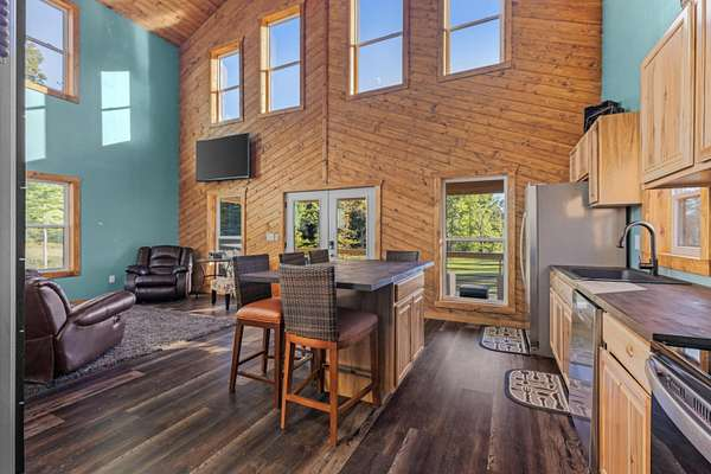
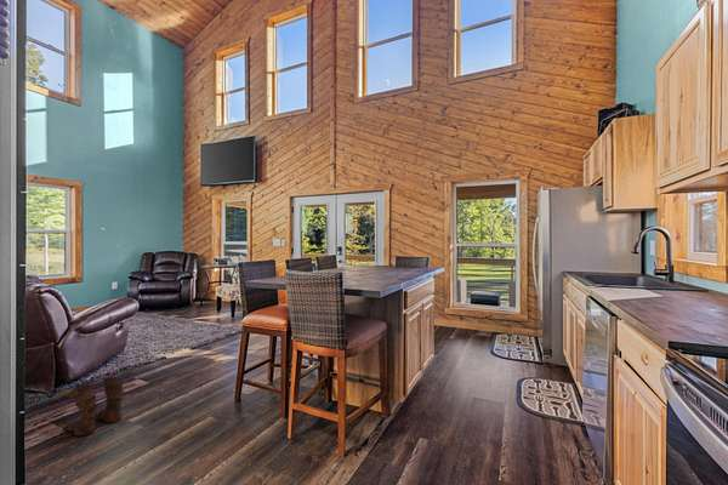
+ boots (89, 401)
